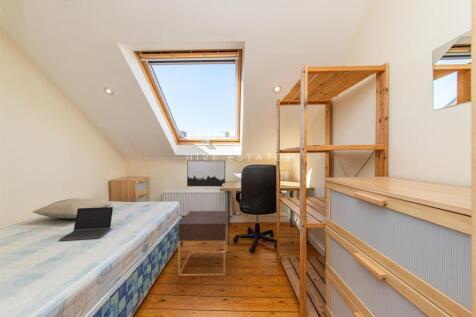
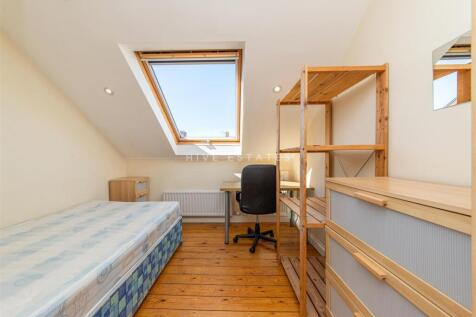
- nightstand (205, 239)
- wall art (206, 173)
- laptop computer (88, 222)
- pillow (75, 207)
